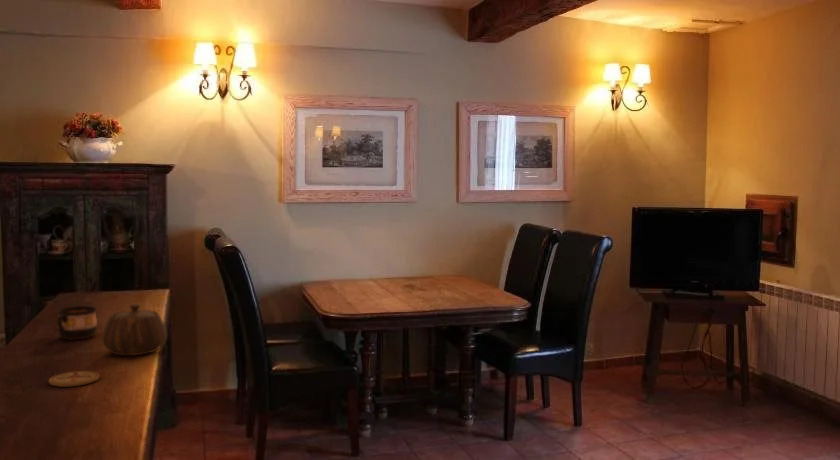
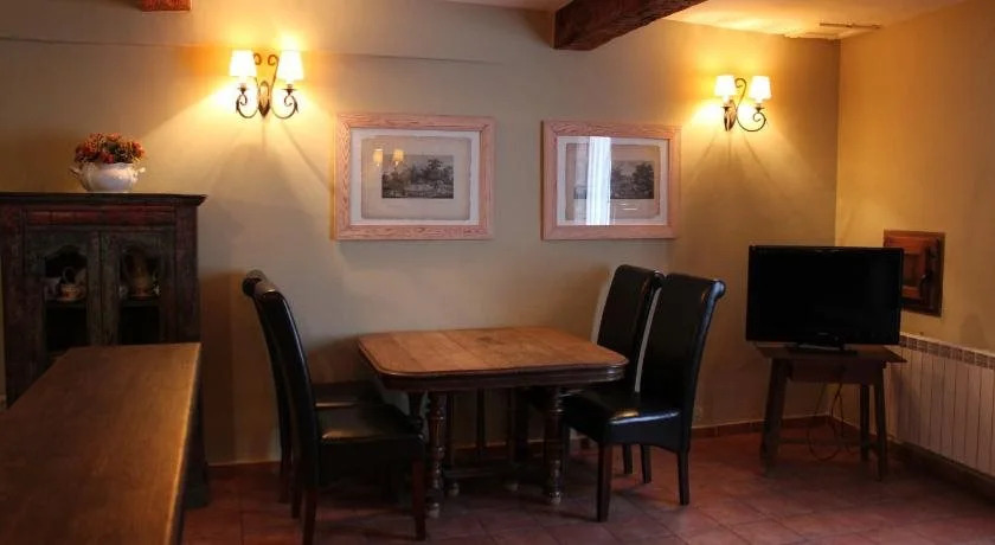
- teapot (135, 328)
- cup (75, 323)
- coaster (74, 378)
